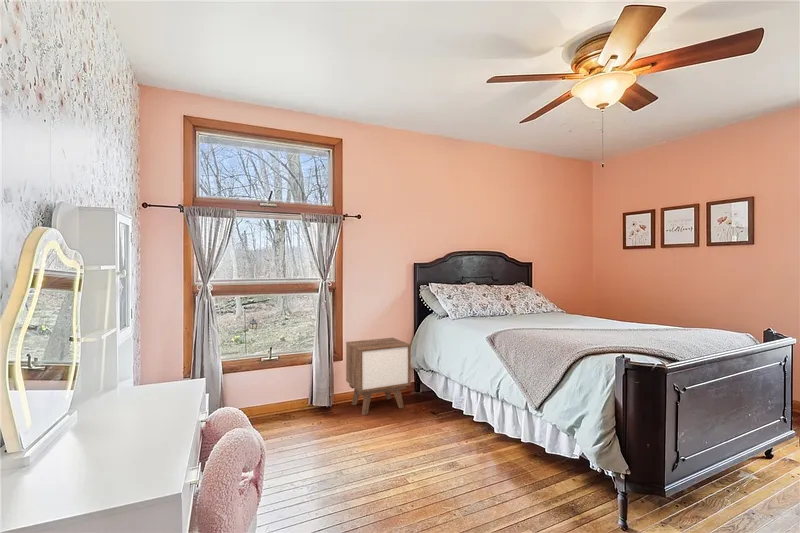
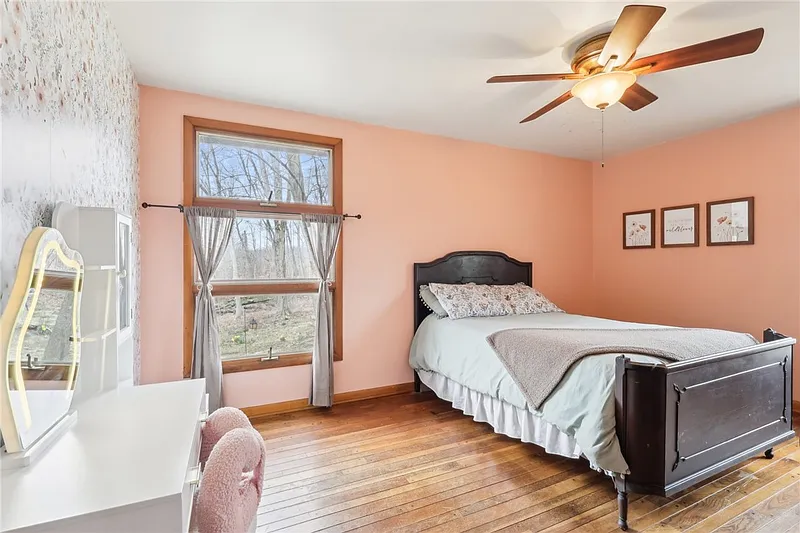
- nightstand (377, 374)
